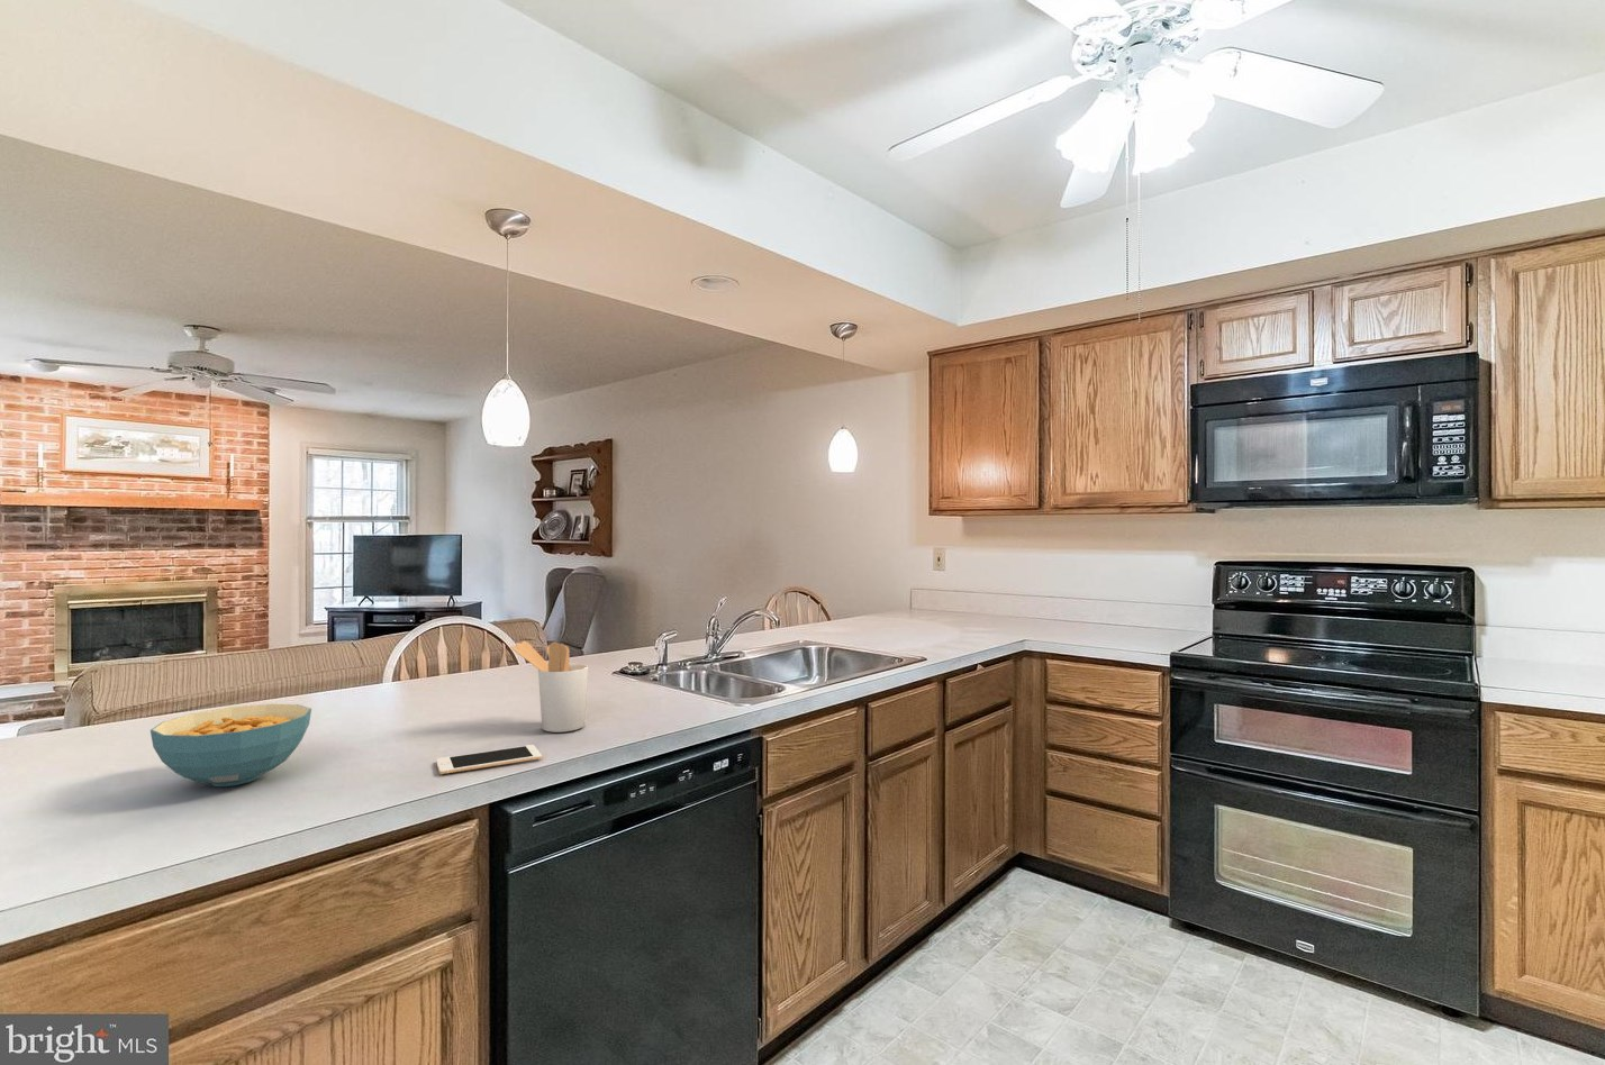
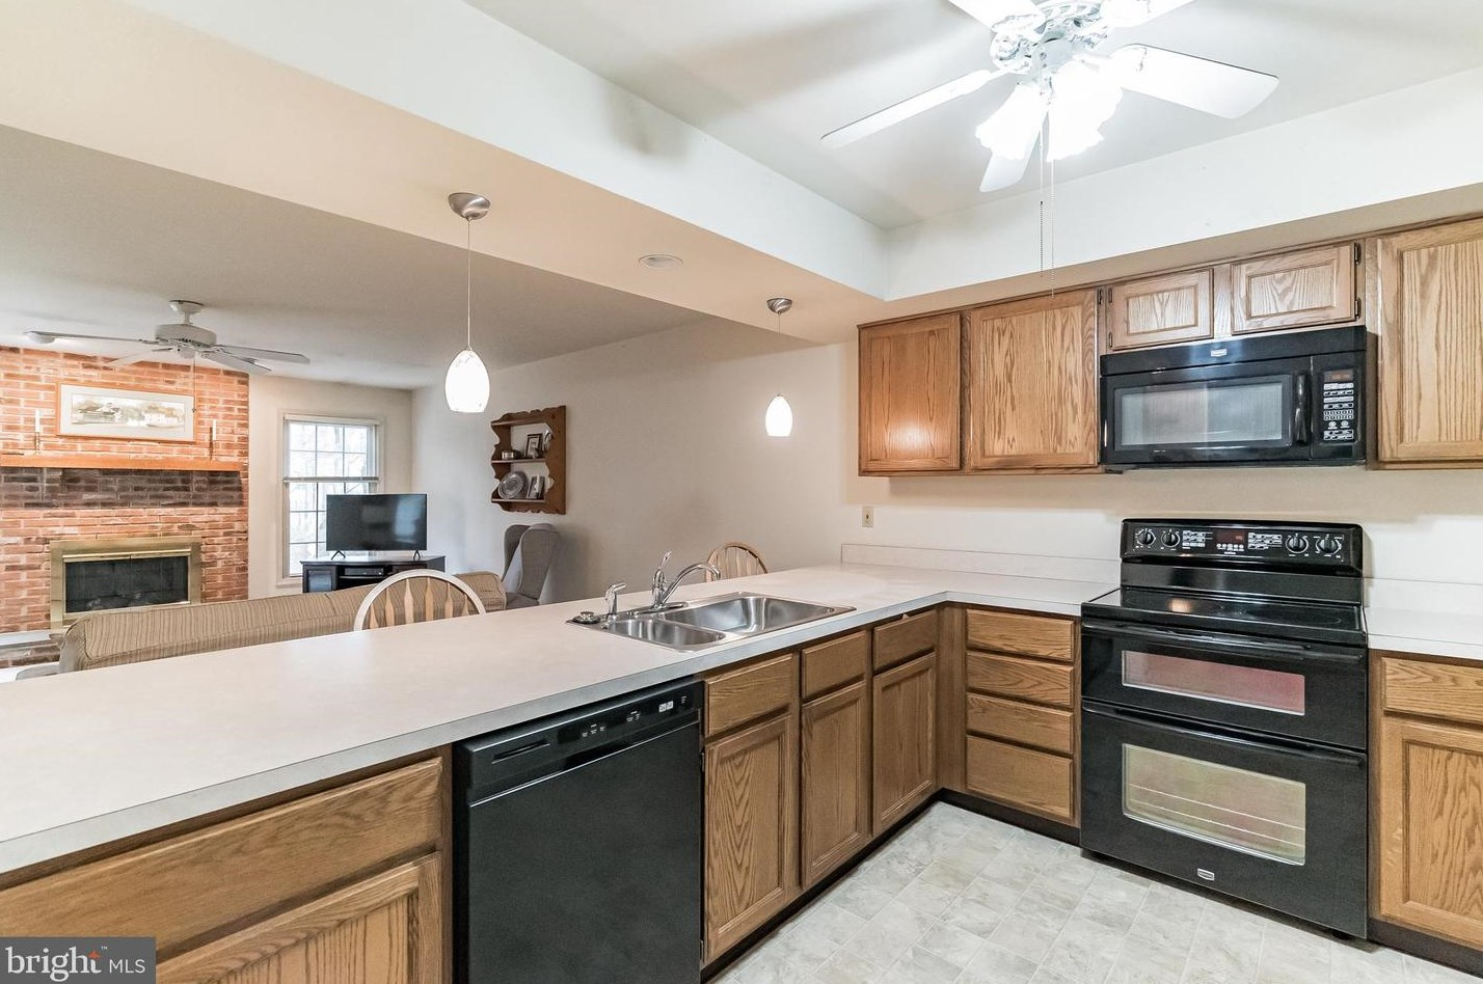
- utensil holder (549, 682)
- cell phone (489, 758)
- cereal bowl (235, 748)
